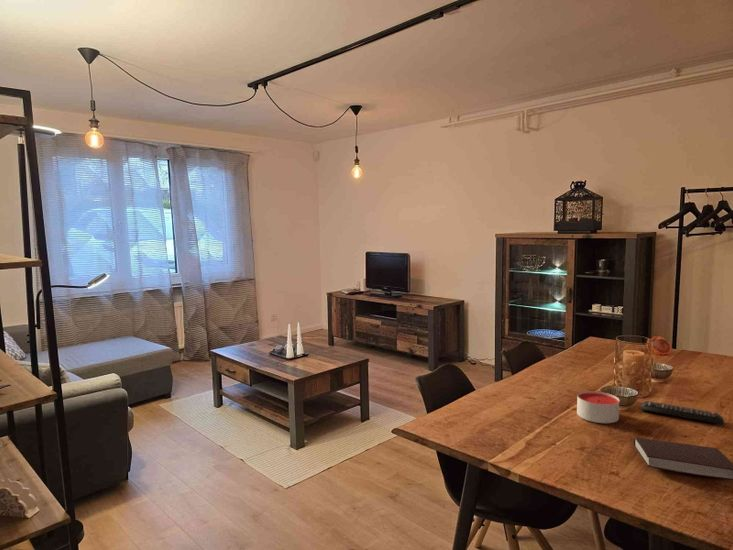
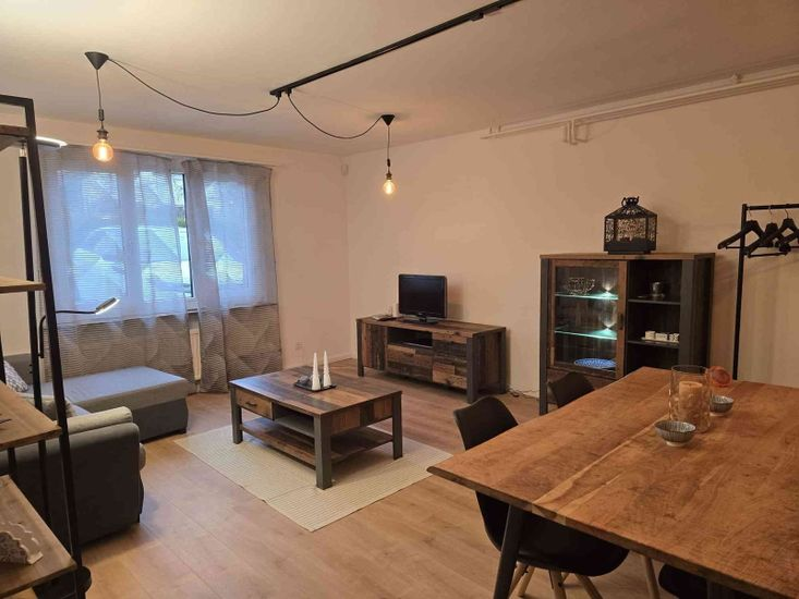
- book (682, 456)
- candle (597, 406)
- remote control (680, 412)
